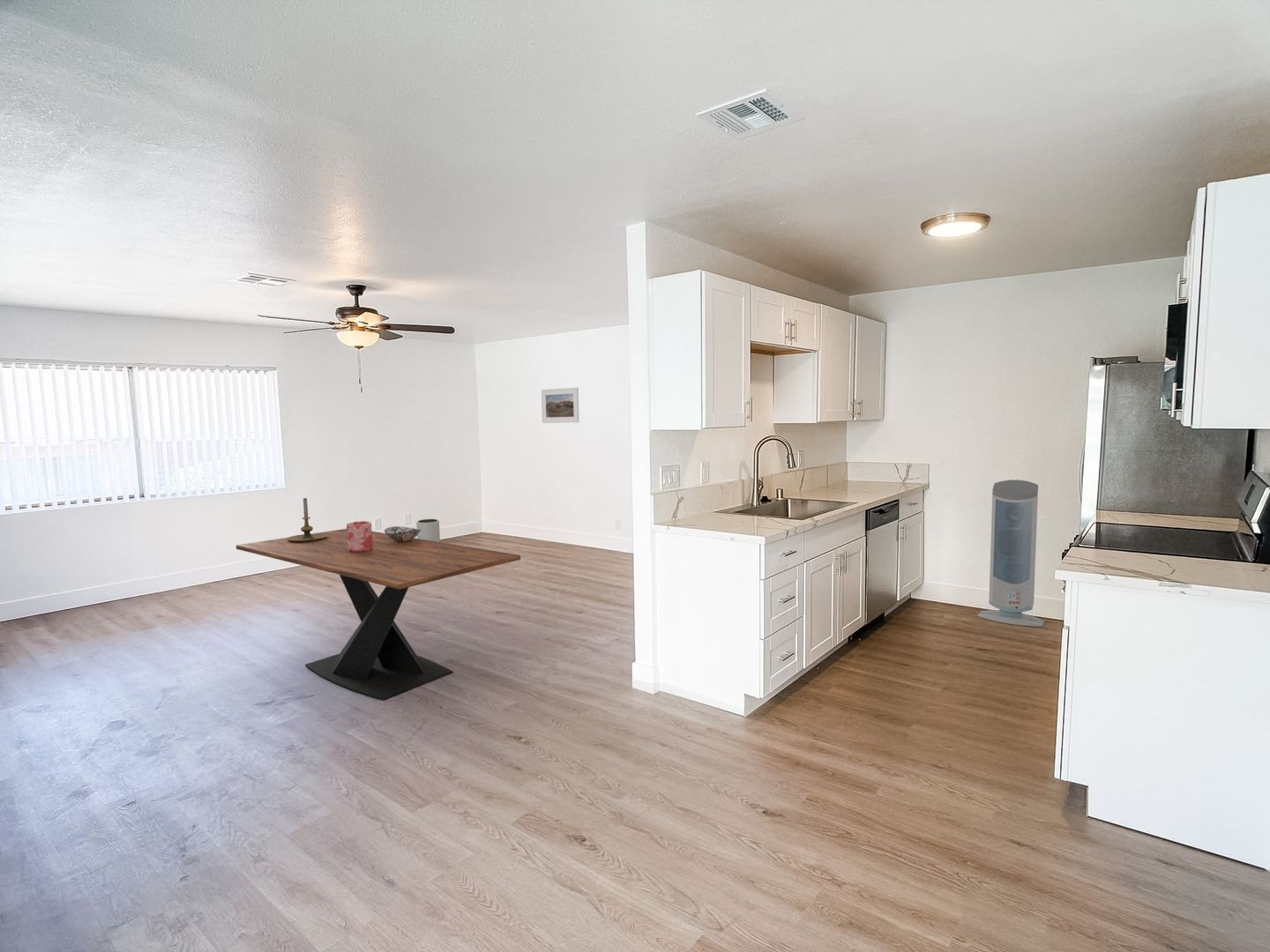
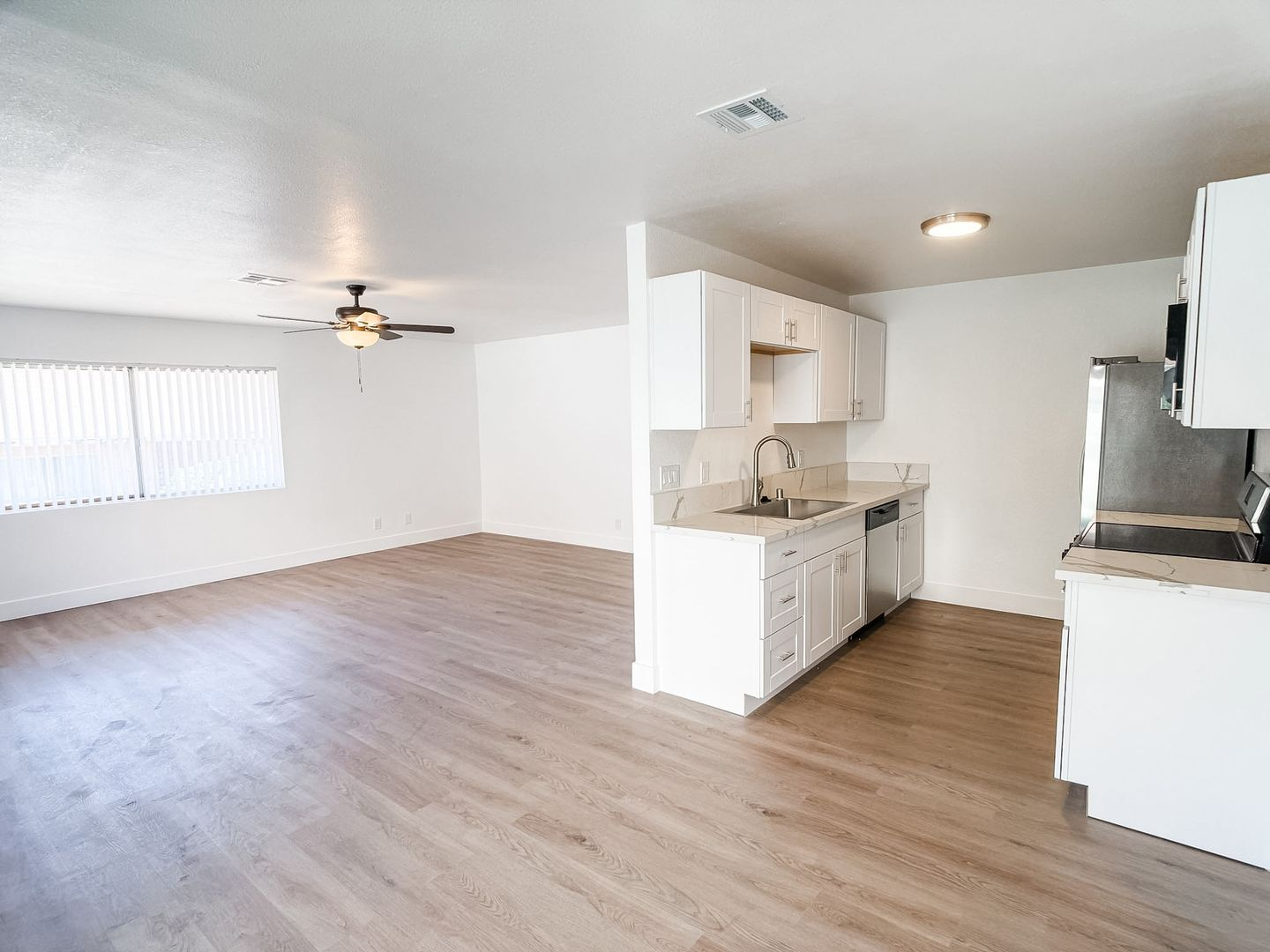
- candle holder (306, 518)
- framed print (559, 405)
- dining table (372, 610)
- plant pot (428, 532)
- air purifier (1012, 550)
- vase (357, 535)
- decorative bowl (402, 534)
